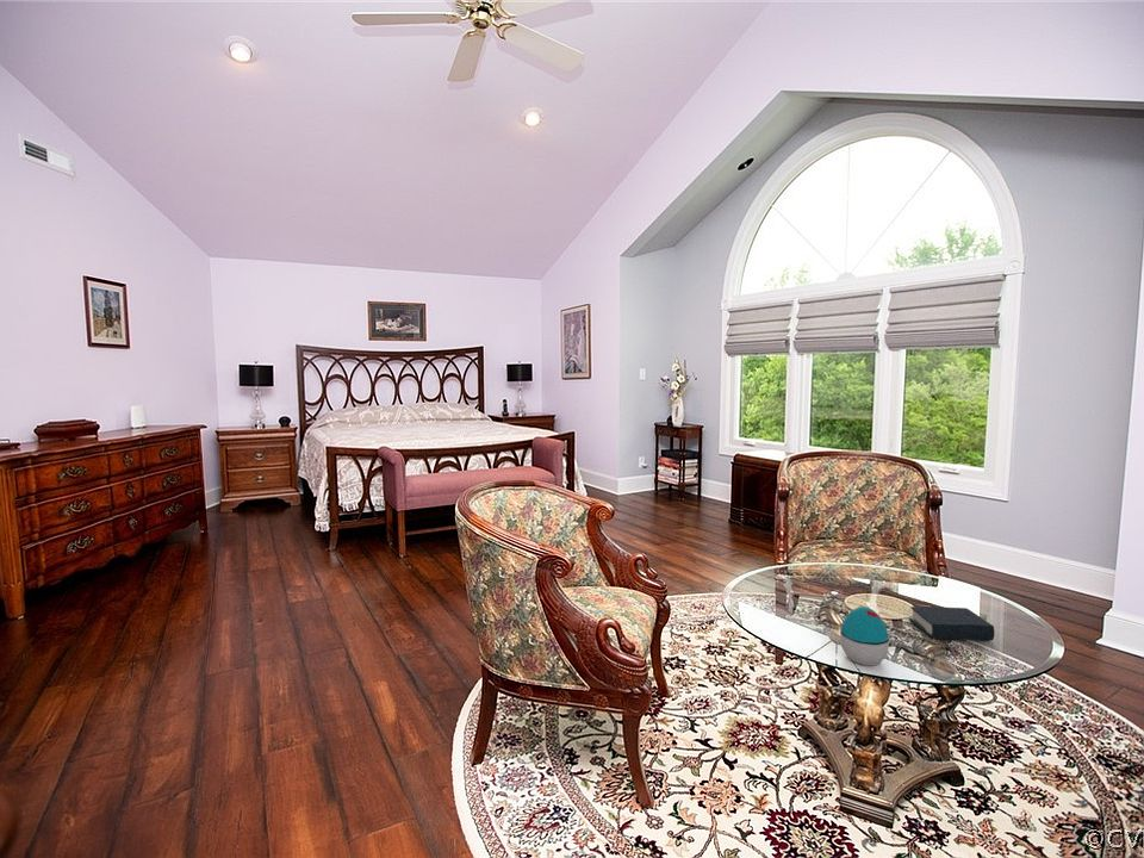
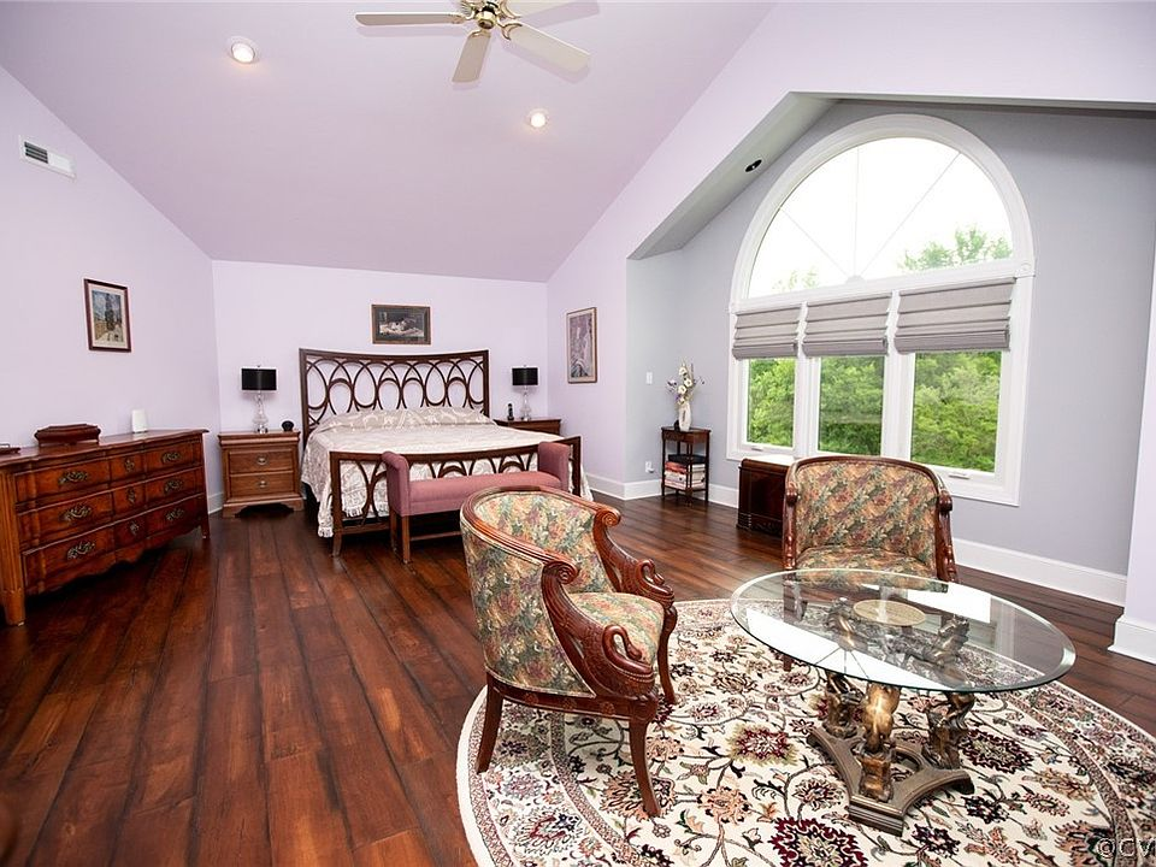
- book (950, 622)
- decorative egg (864, 633)
